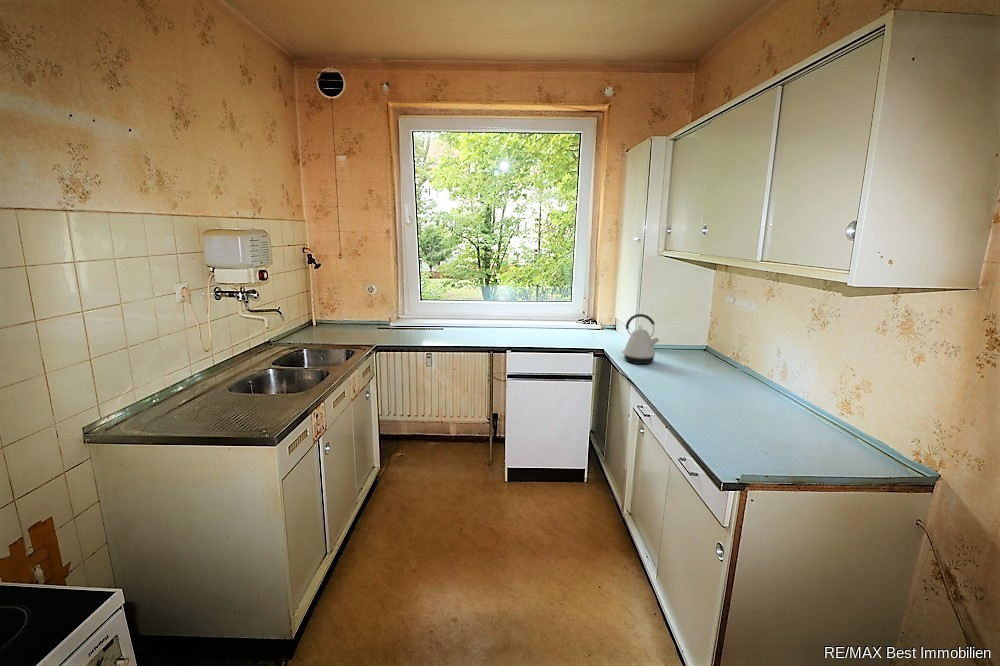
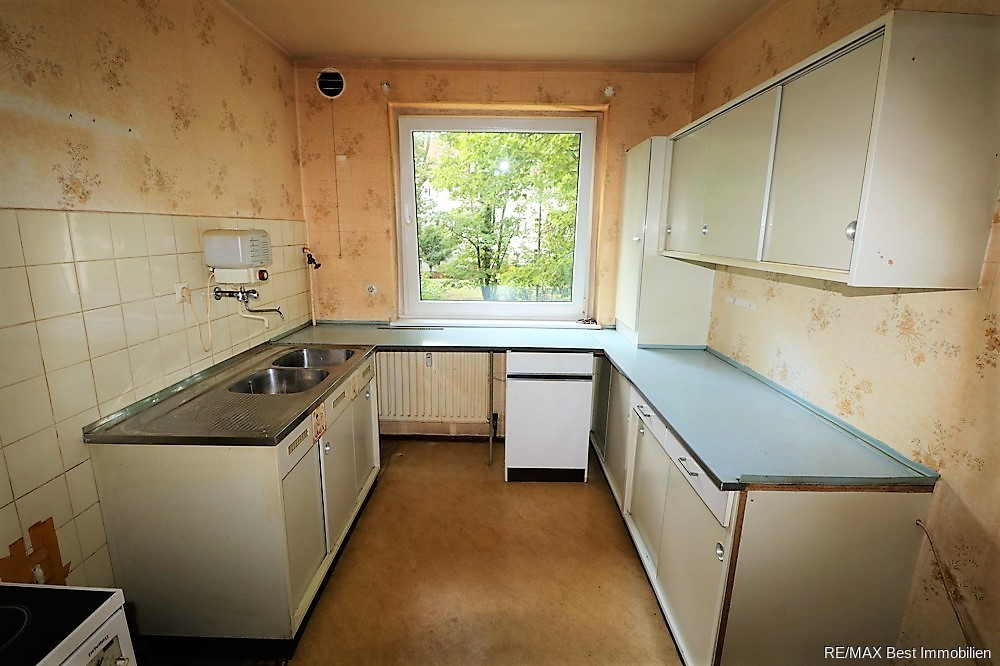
- kettle (641, 338)
